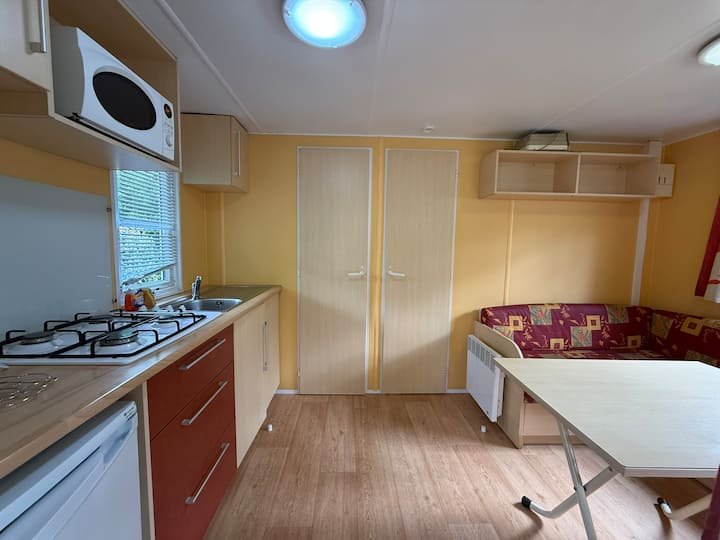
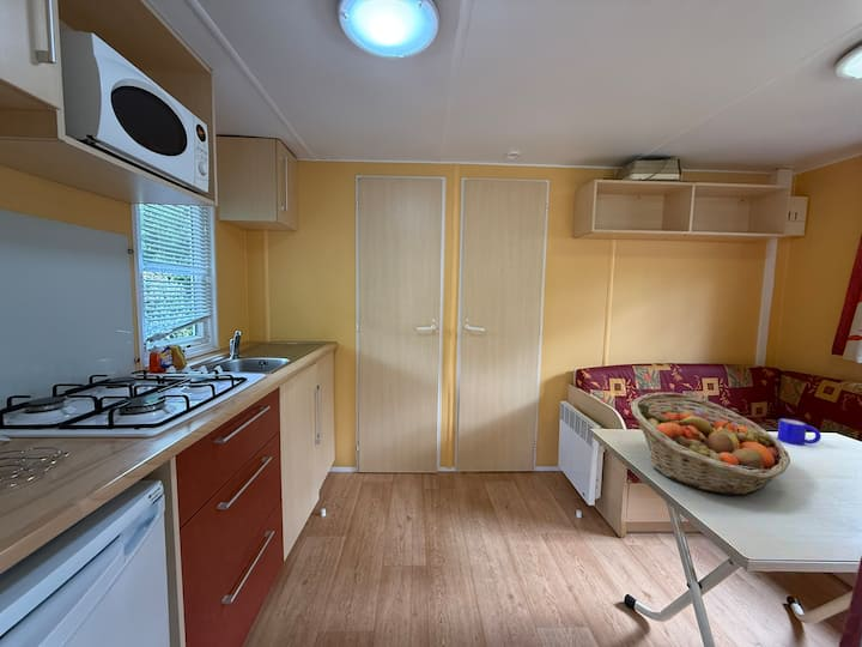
+ fruit basket (703, 437)
+ mug (799, 433)
